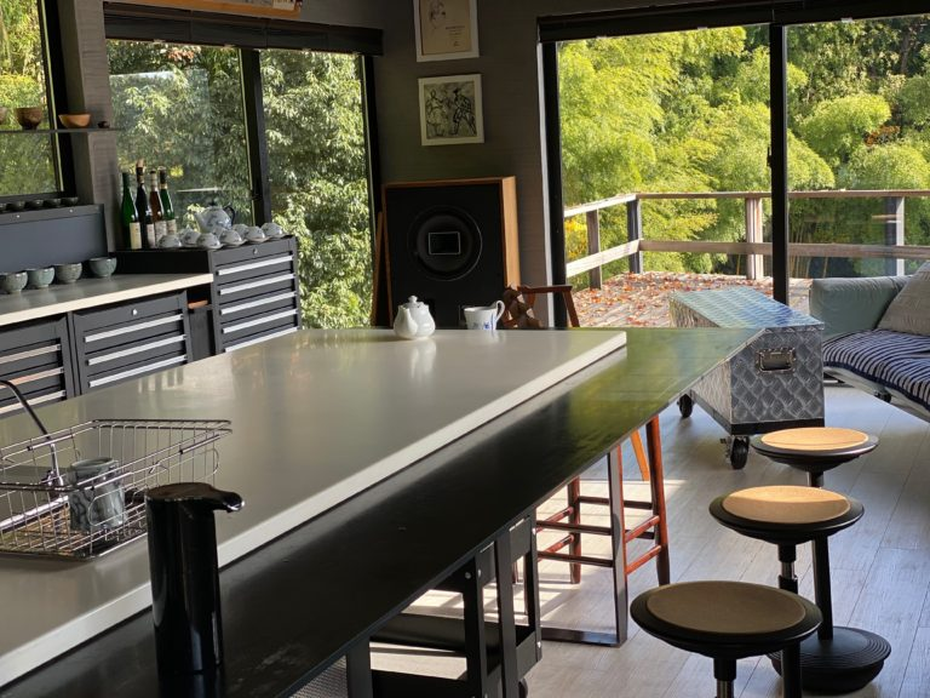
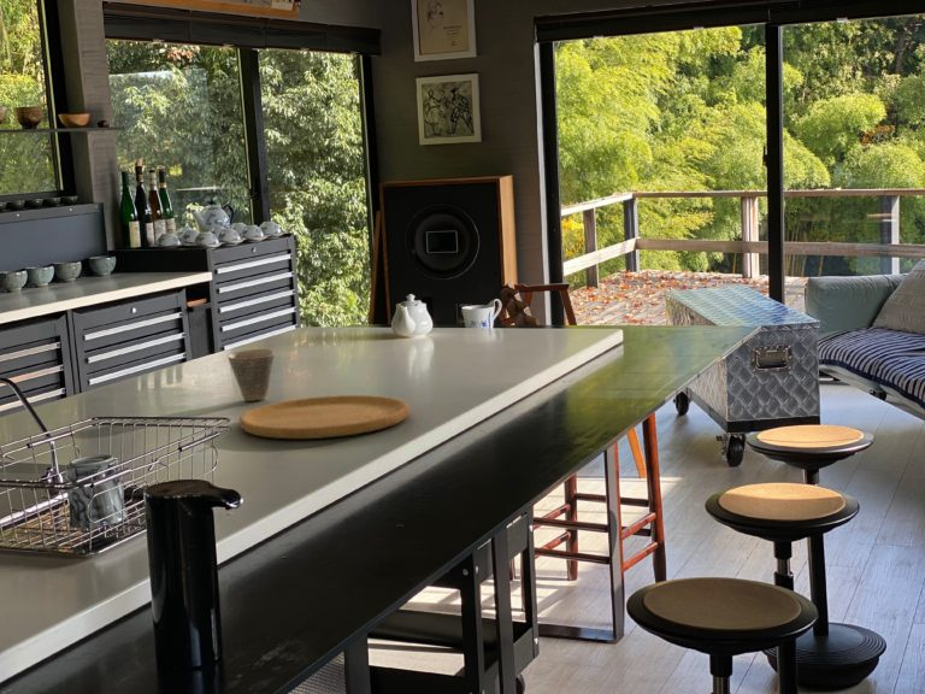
+ cup (252, 376)
+ cutting board (325, 416)
